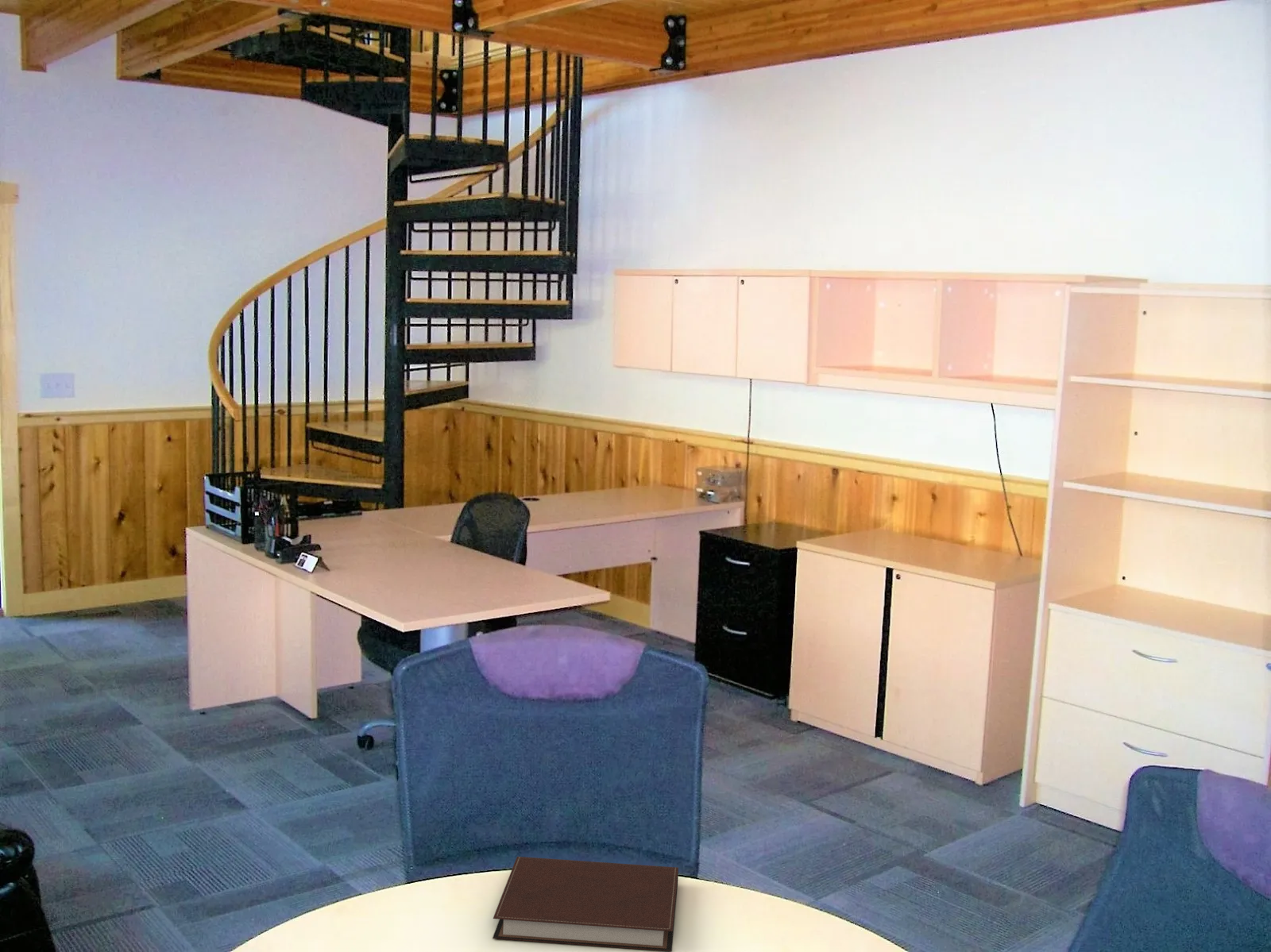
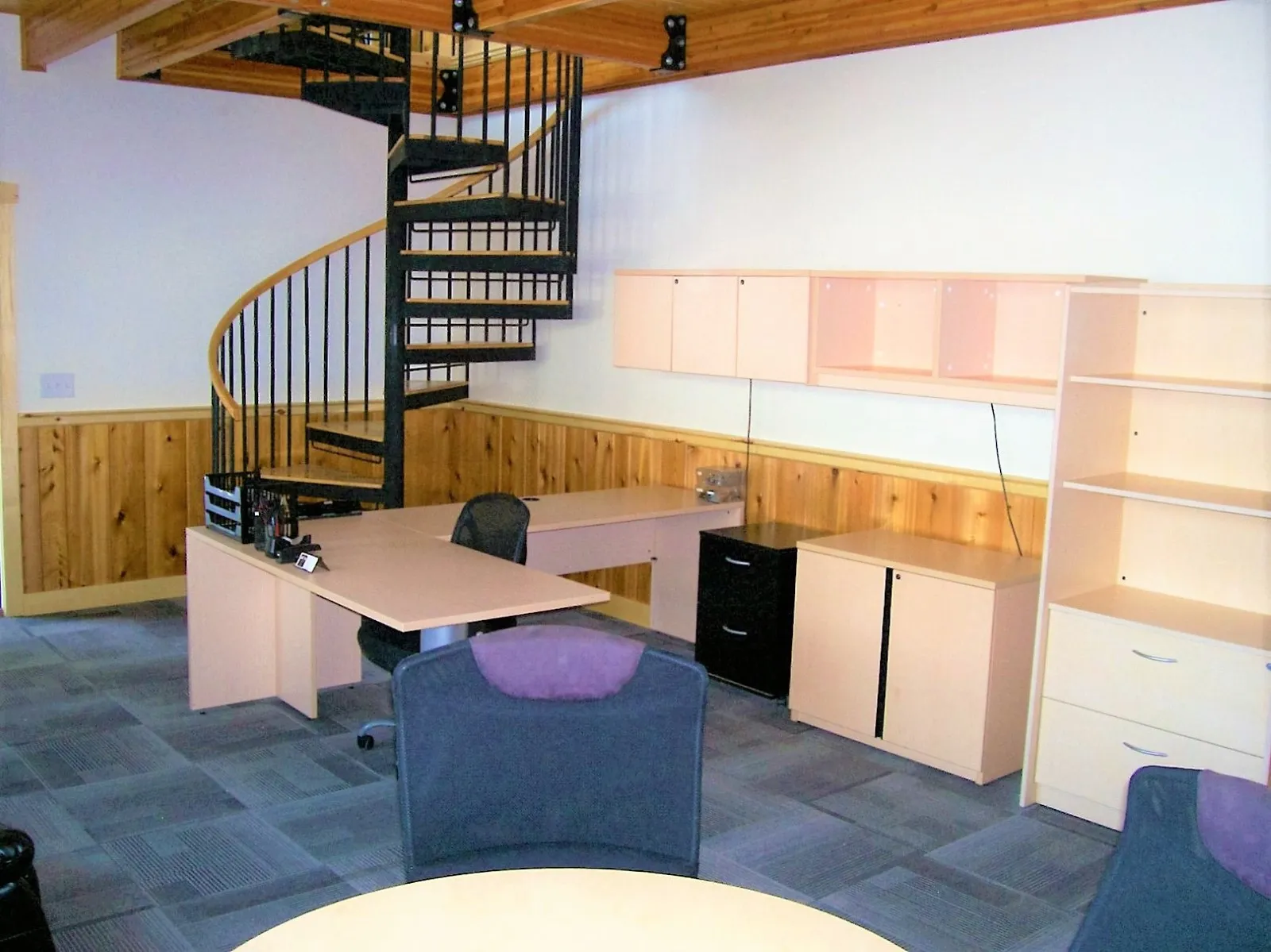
- notebook (589, 900)
